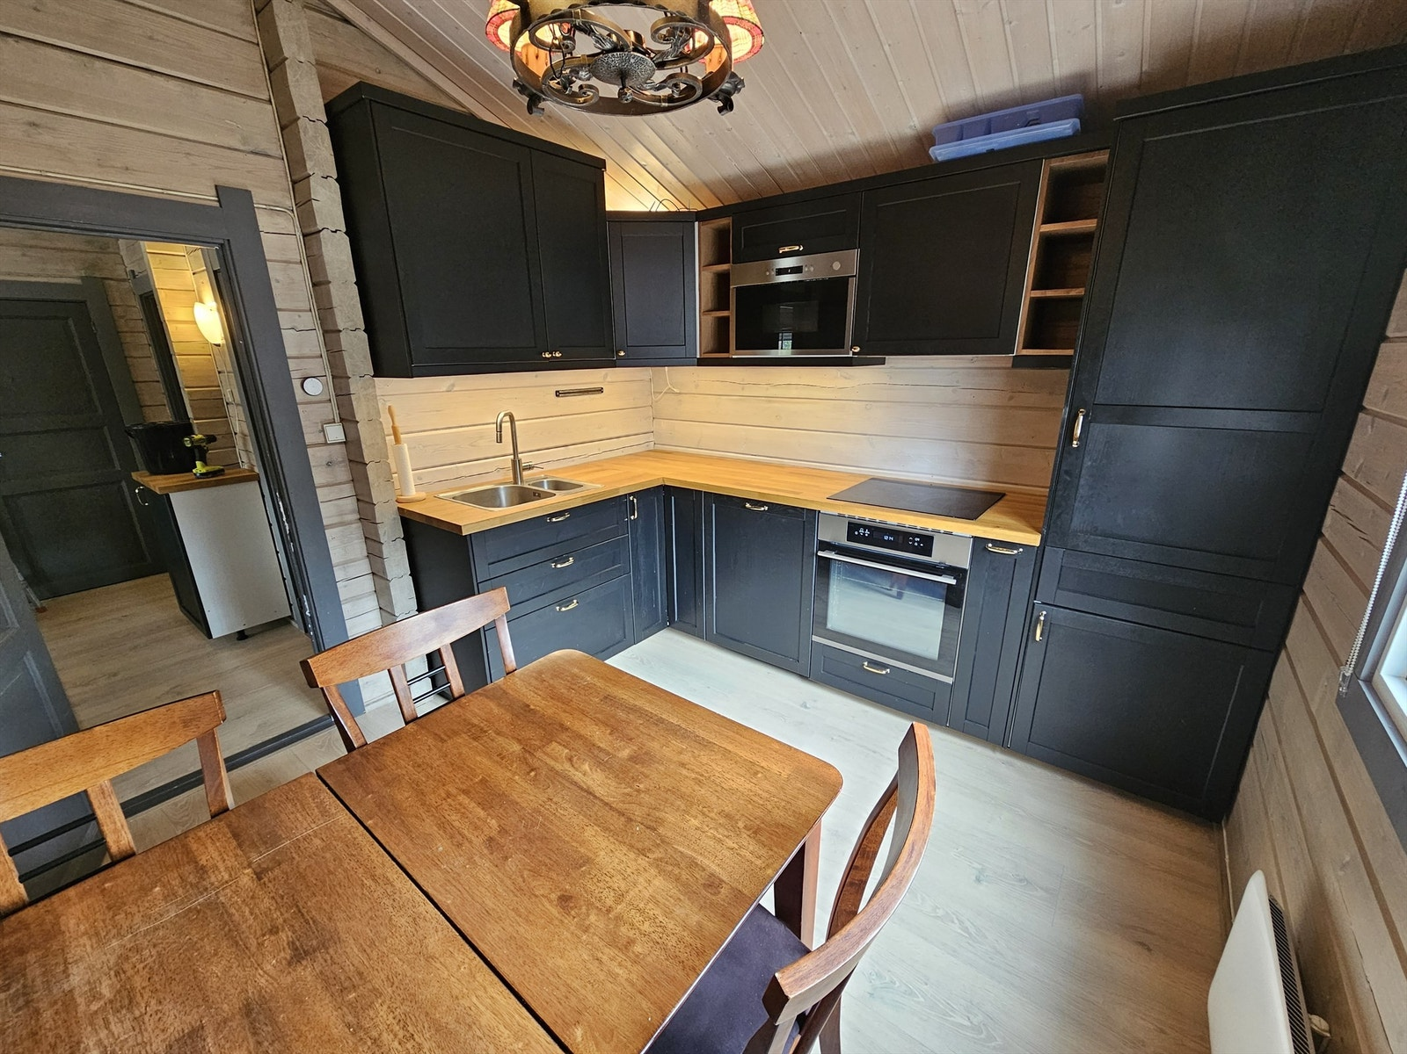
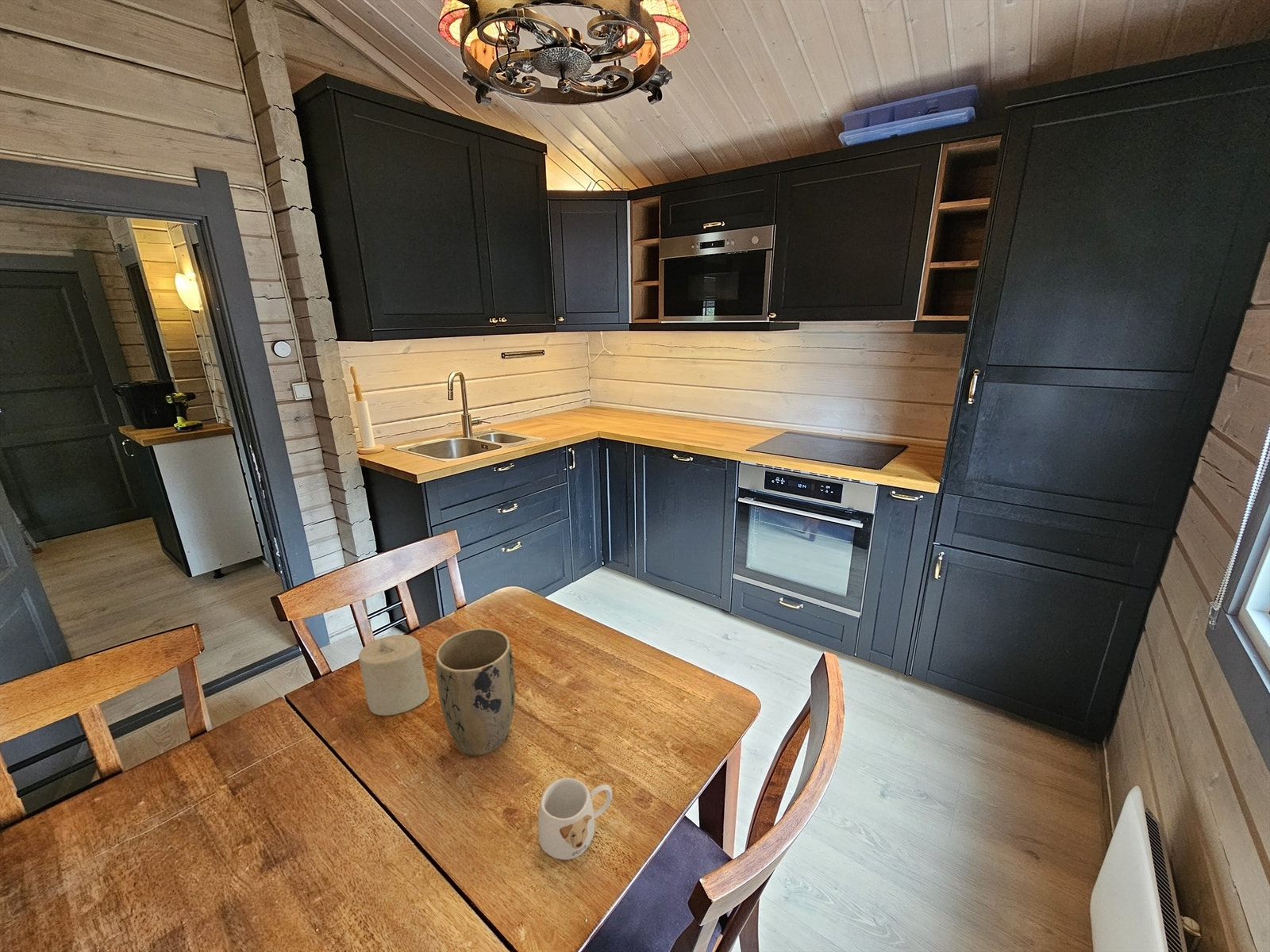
+ candle (394, 668)
+ mug (576, 812)
+ plant pot (478, 693)
